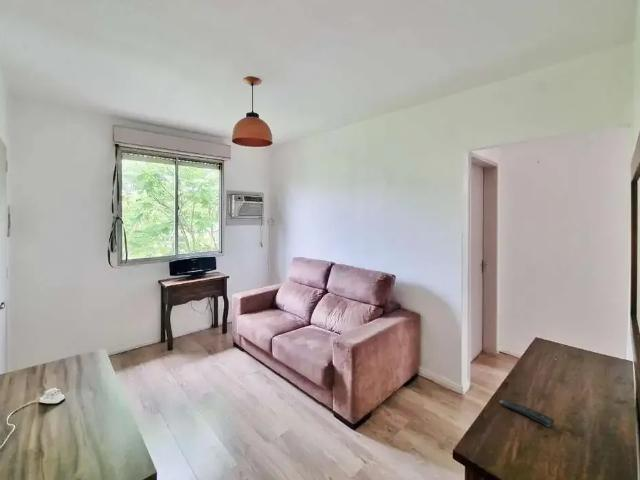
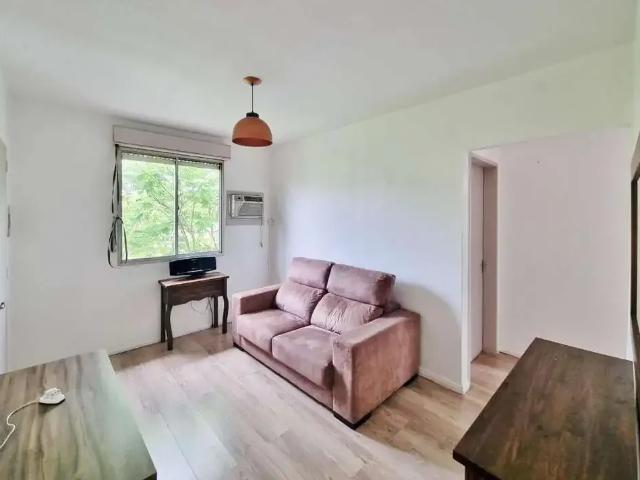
- remote control (524, 411)
